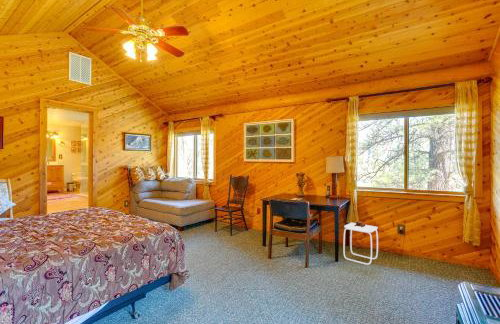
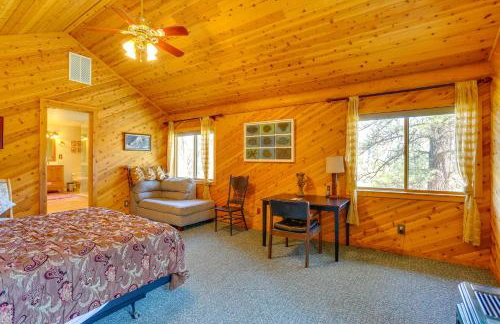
- side table (351, 240)
